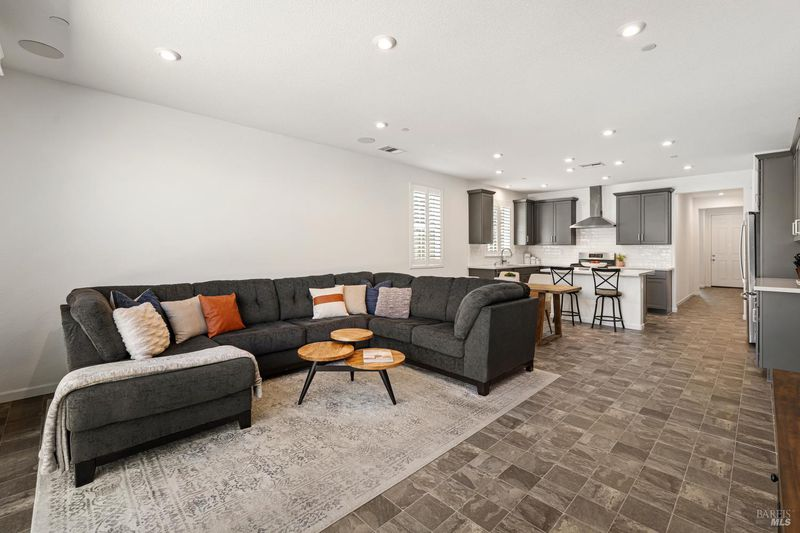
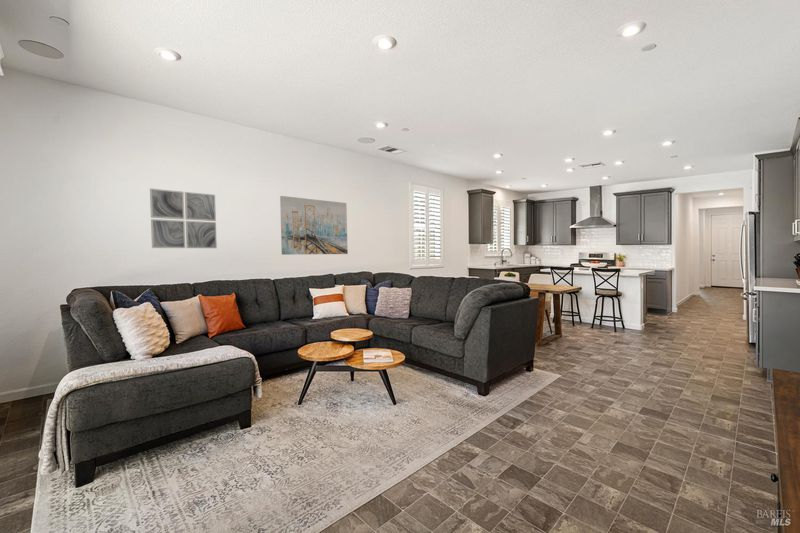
+ wall art (186, 219)
+ wall art (316, 227)
